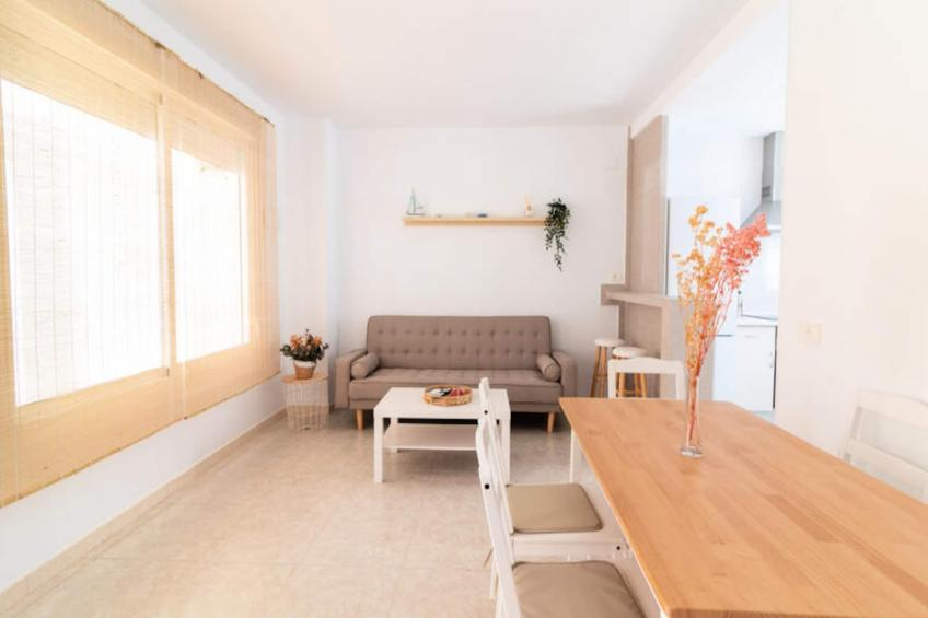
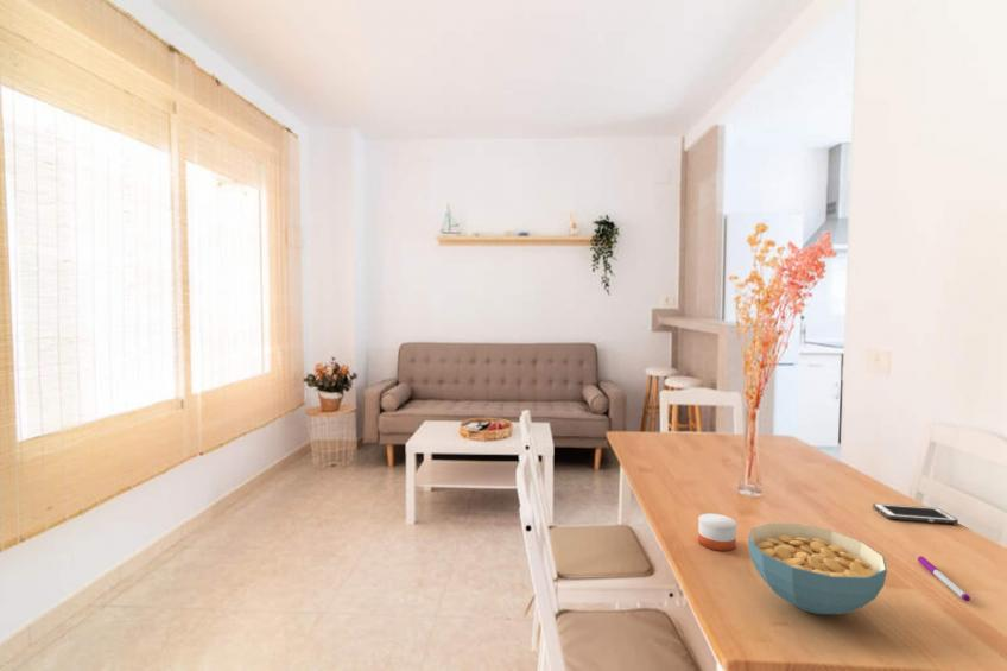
+ cell phone (913, 513)
+ cereal bowl (812, 576)
+ pen (942, 577)
+ candle (717, 519)
